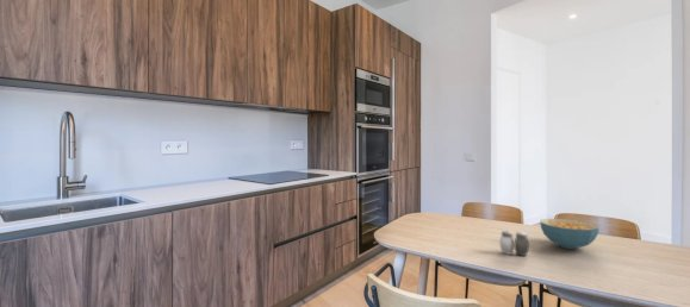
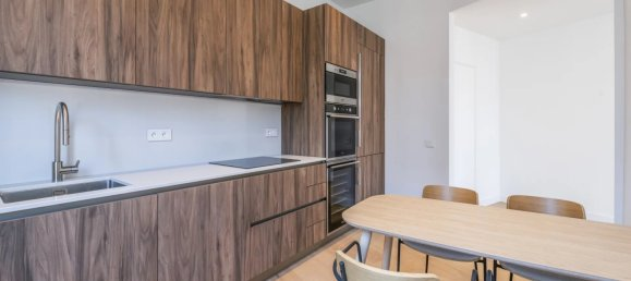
- cereal bowl (567, 234)
- salt and pepper shaker (512, 243)
